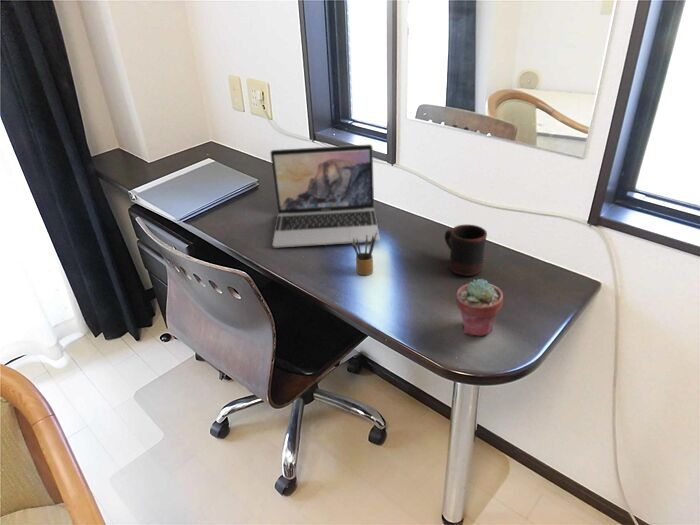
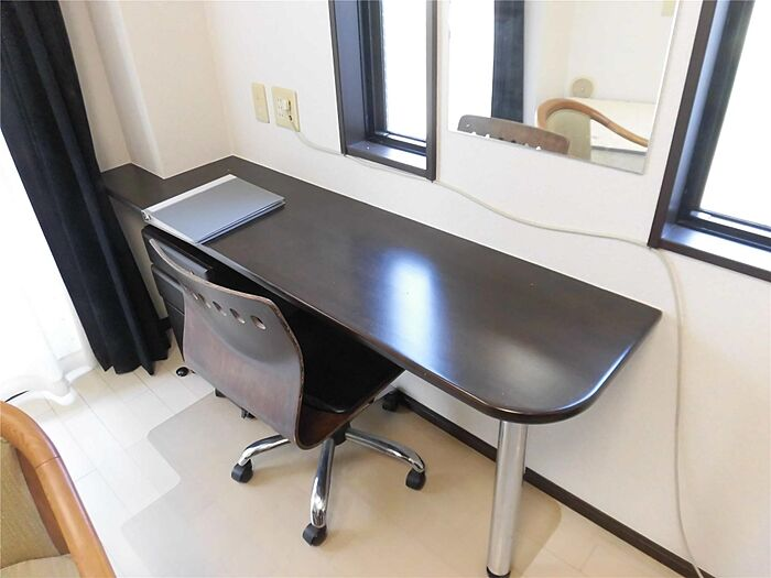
- laptop (323, 195)
- pencil box (363, 253)
- mug (461, 247)
- potted succulent (478, 304)
